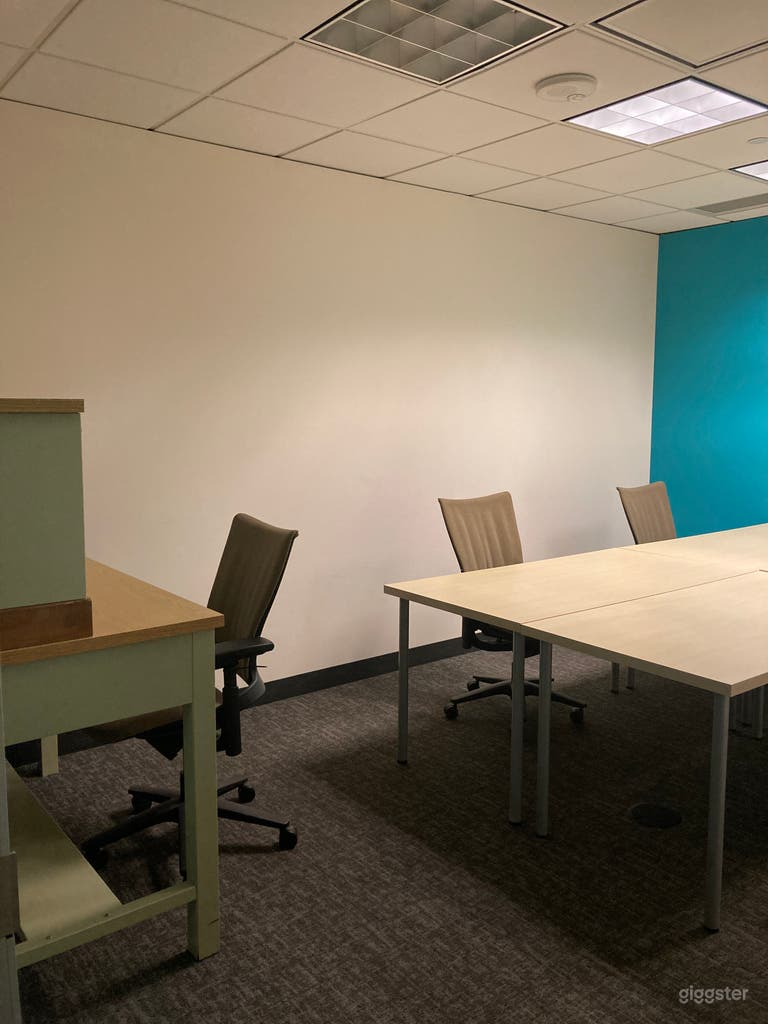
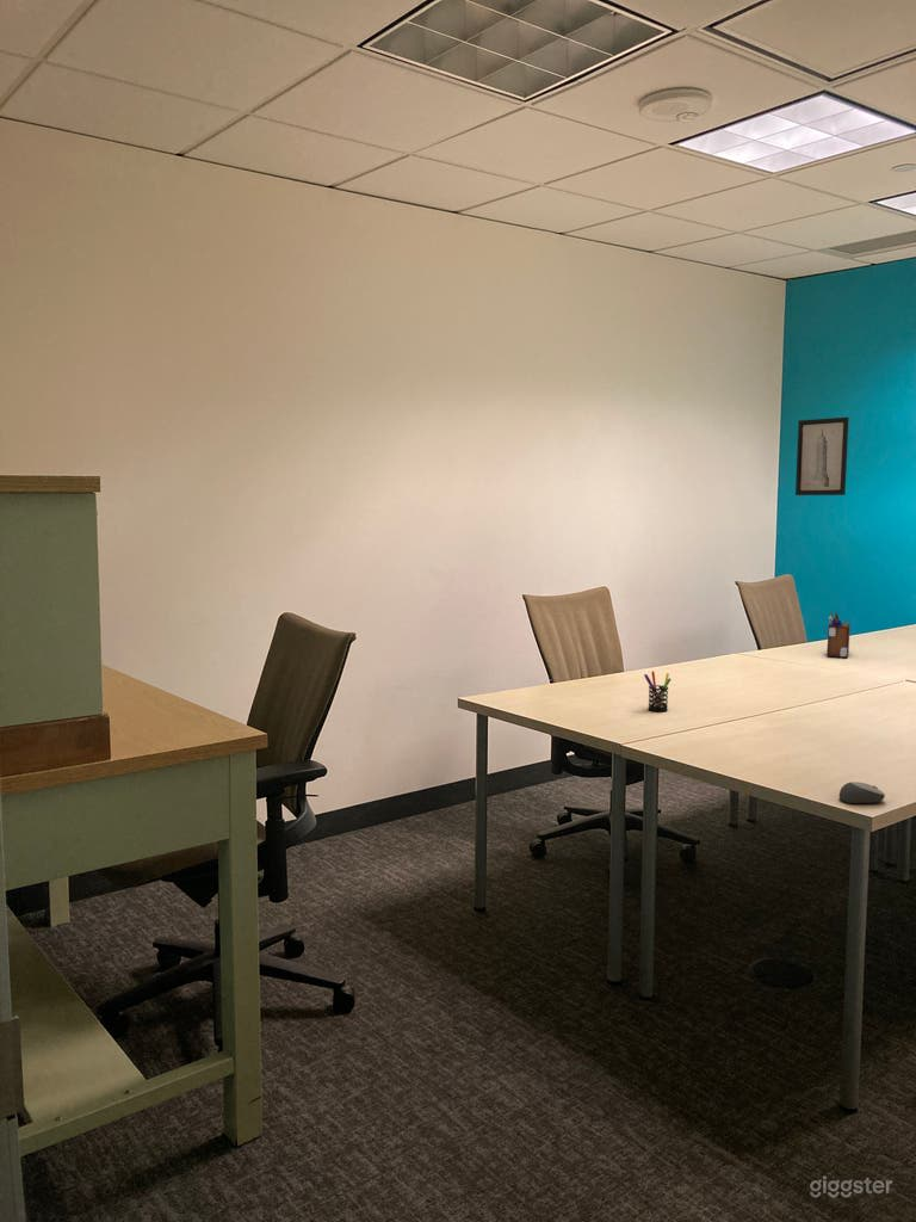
+ pen holder (658, 690)
+ wall art (821, 457)
+ desk organizer (838, 634)
+ computer mouse (861, 791)
